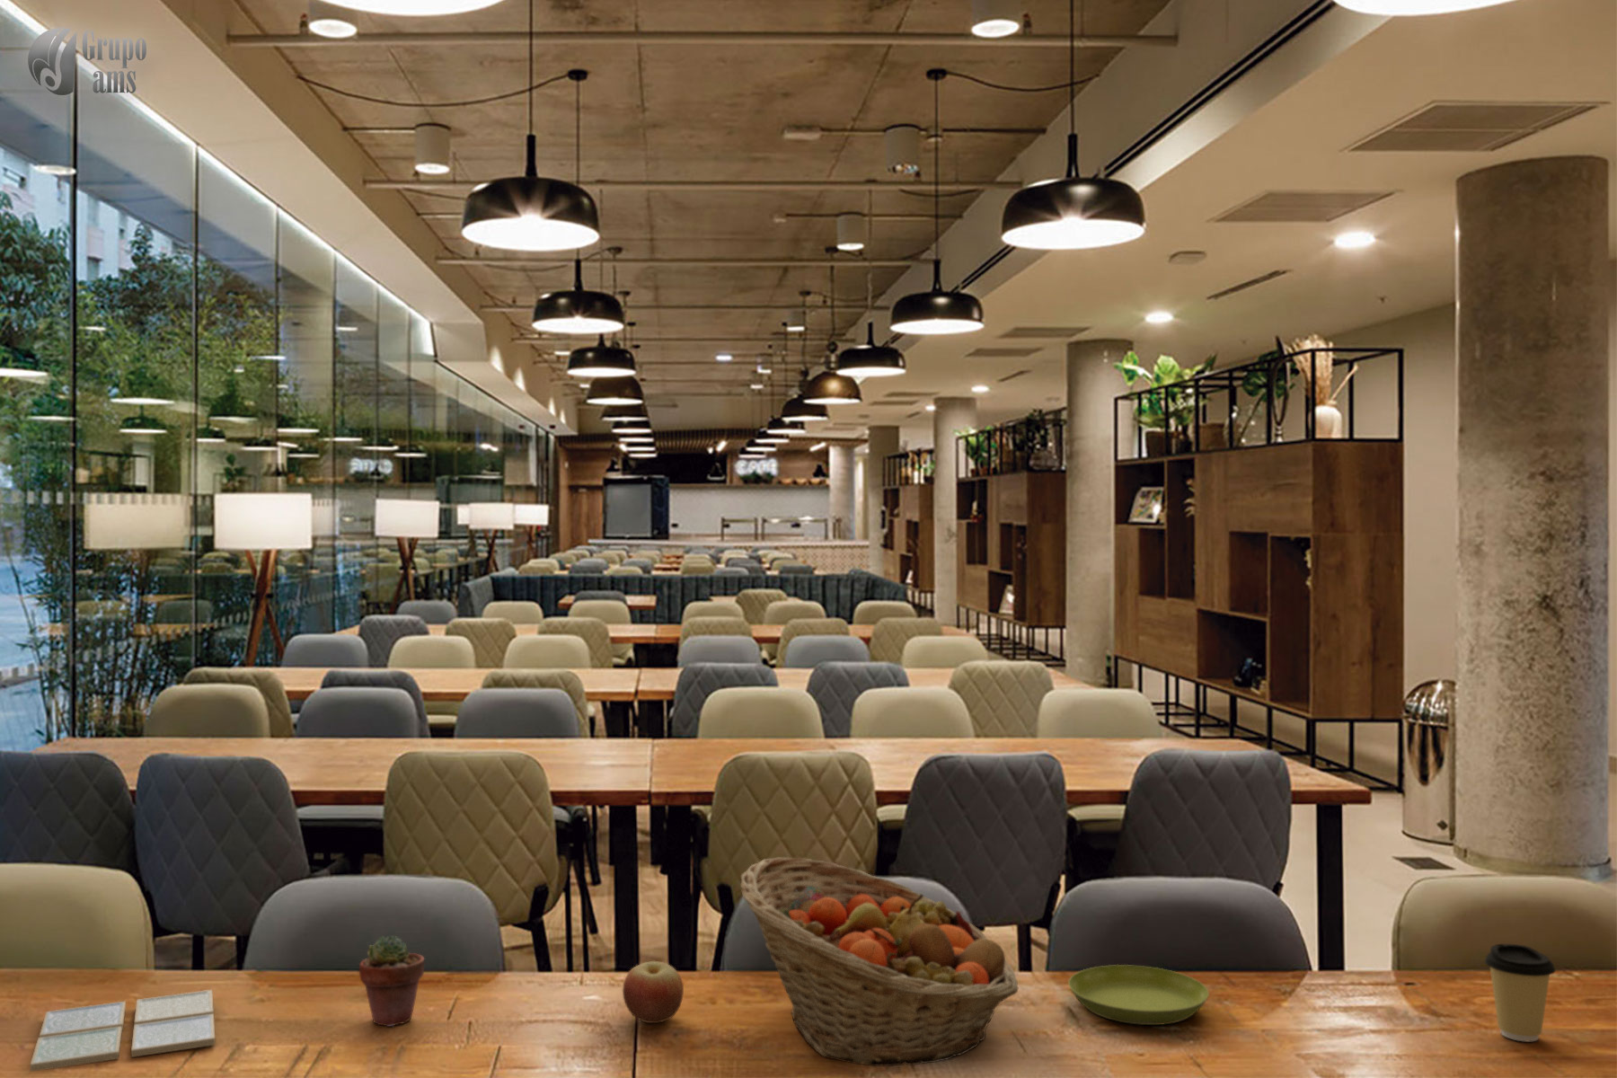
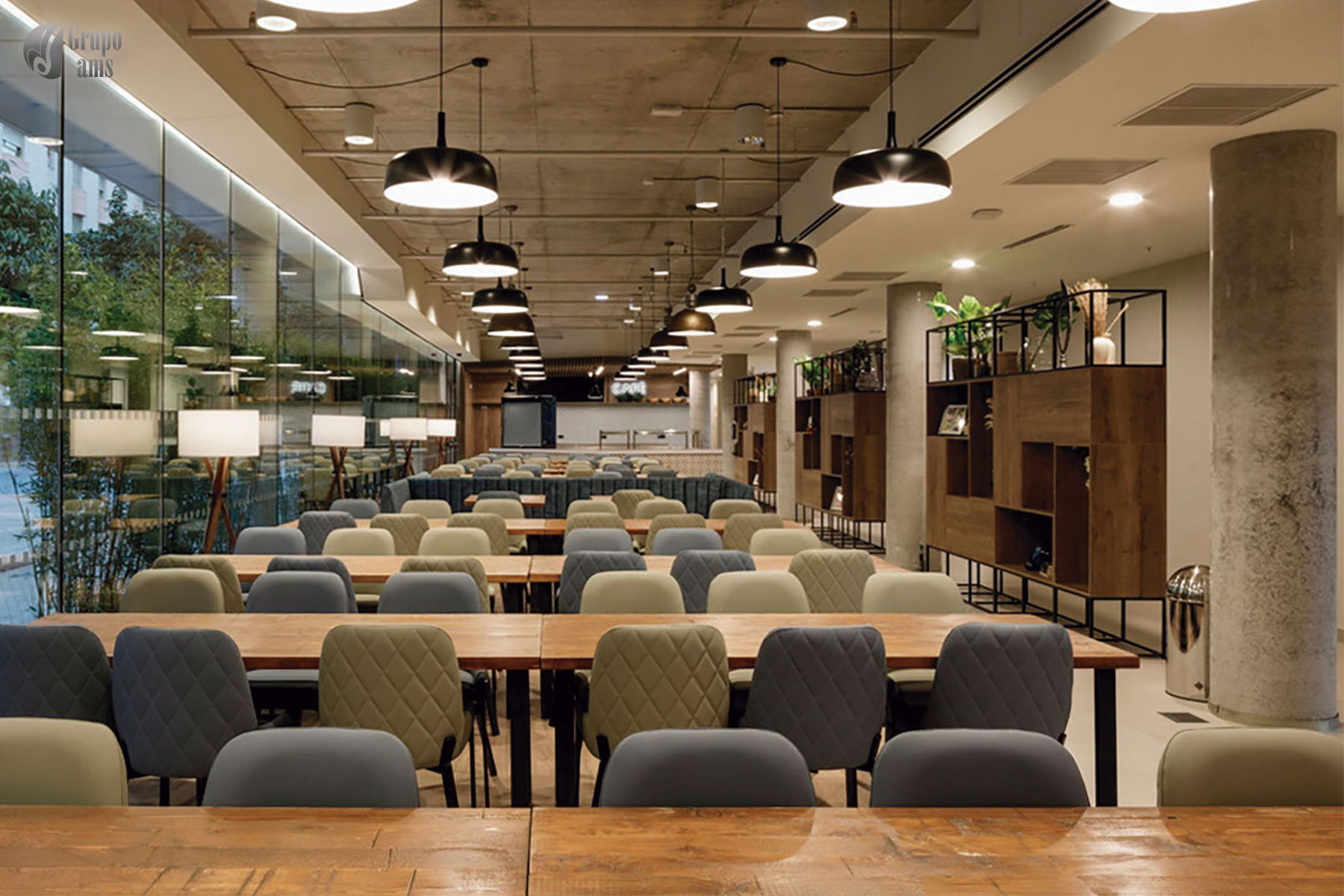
- saucer (1137, 996)
- drink coaster (123, 1027)
- apple (653, 991)
- coffee cup (1520, 993)
- fruit basket (876, 948)
- potted succulent (392, 977)
